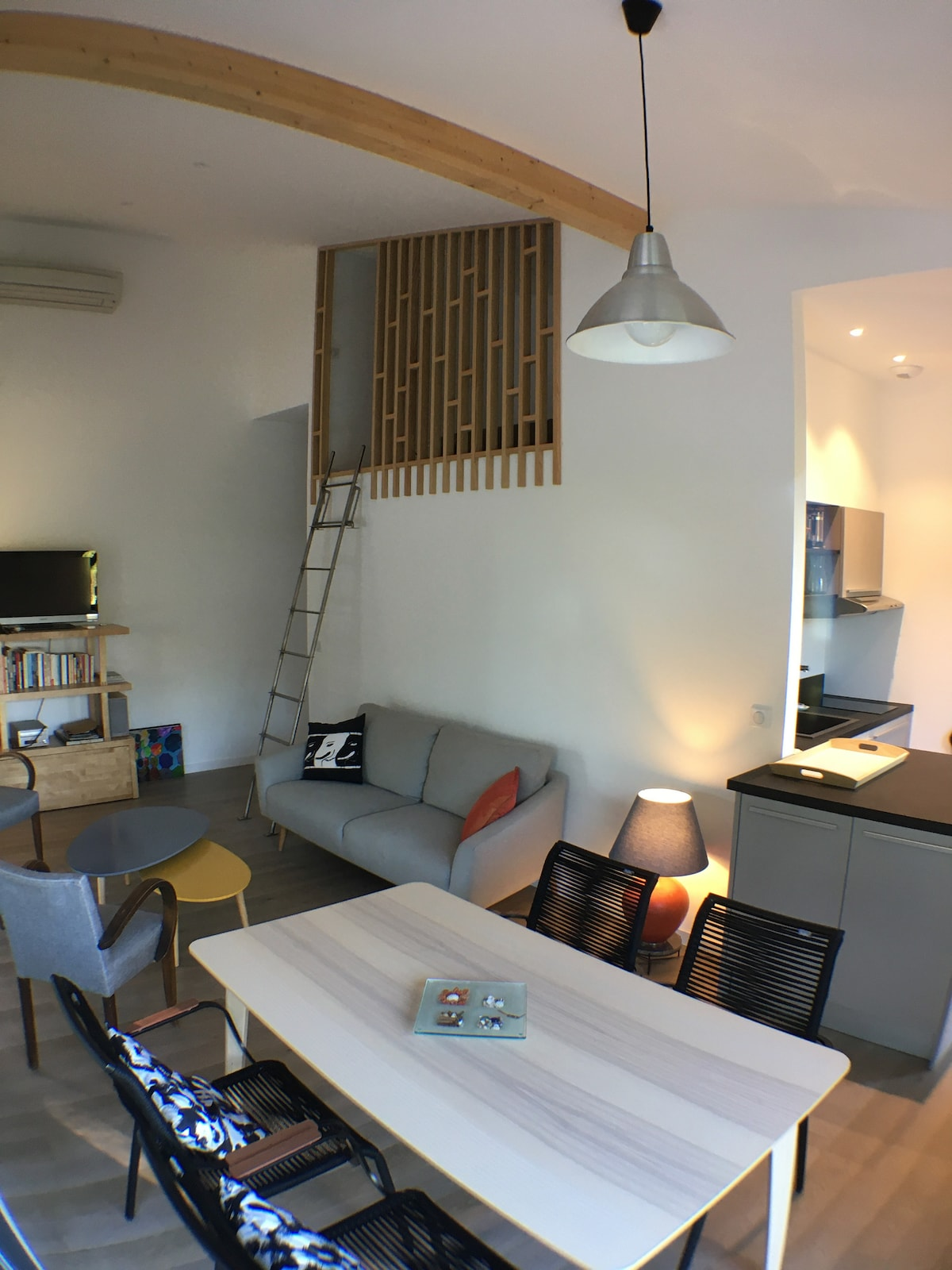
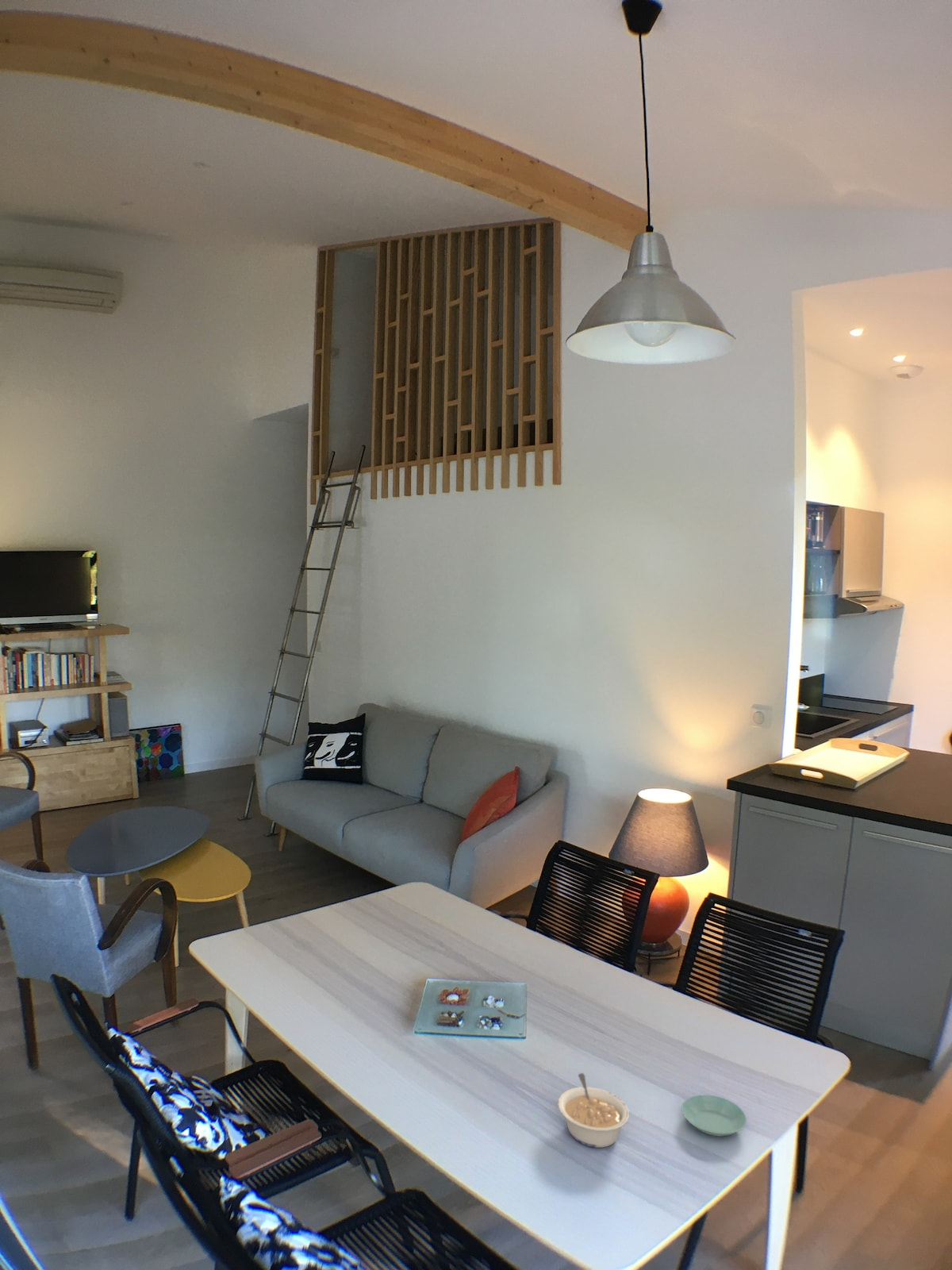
+ saucer (713, 1118)
+ legume (590, 1115)
